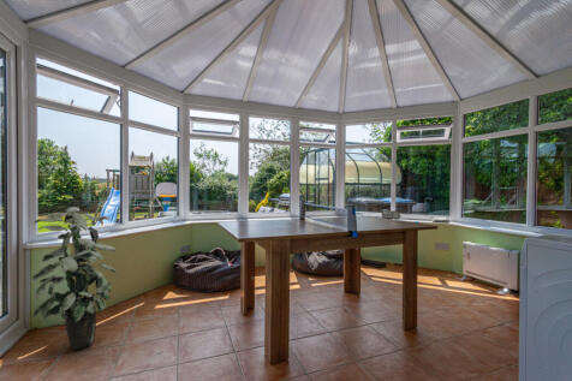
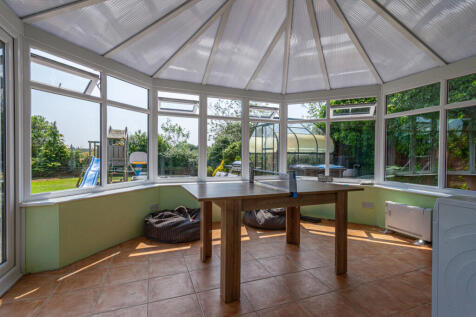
- indoor plant (75, 275)
